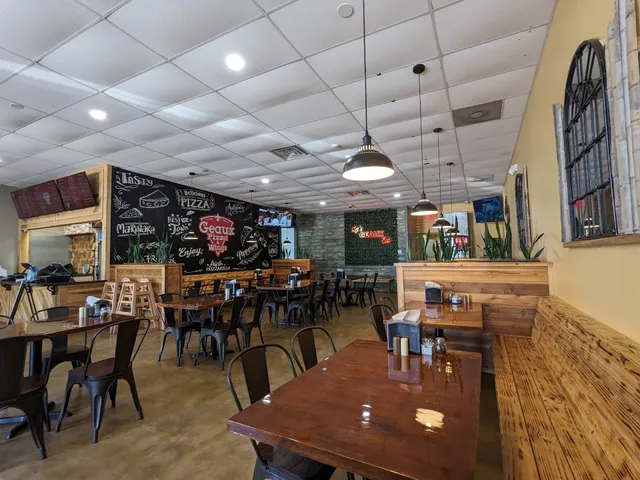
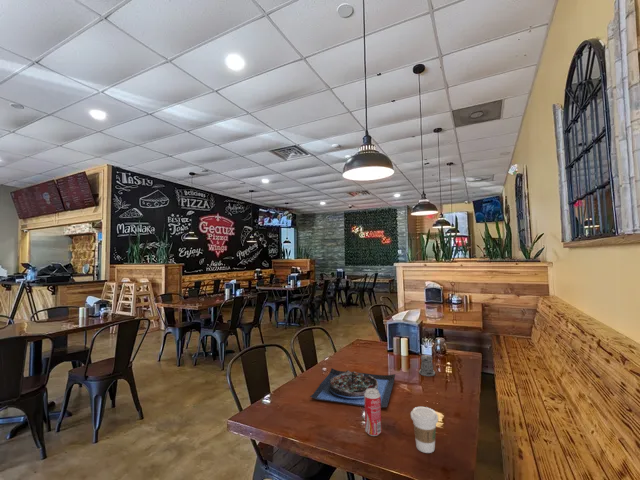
+ pizza (355, 384)
+ pepper shaker (426, 363)
+ coffee cup (424, 429)
+ beverage can (372, 411)
